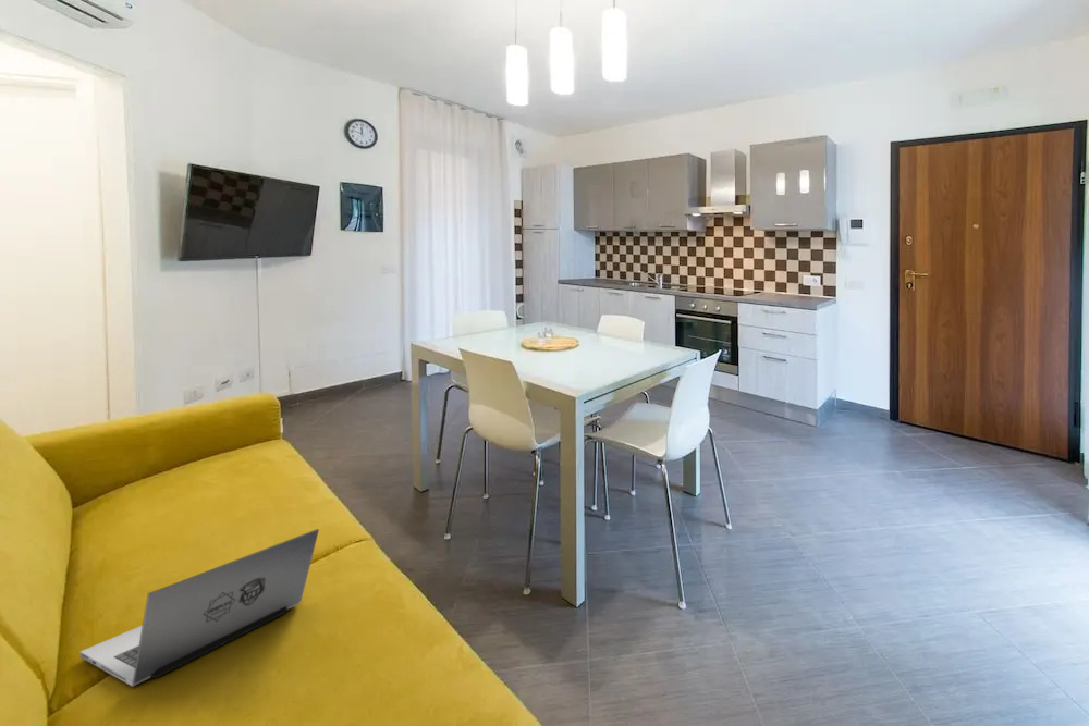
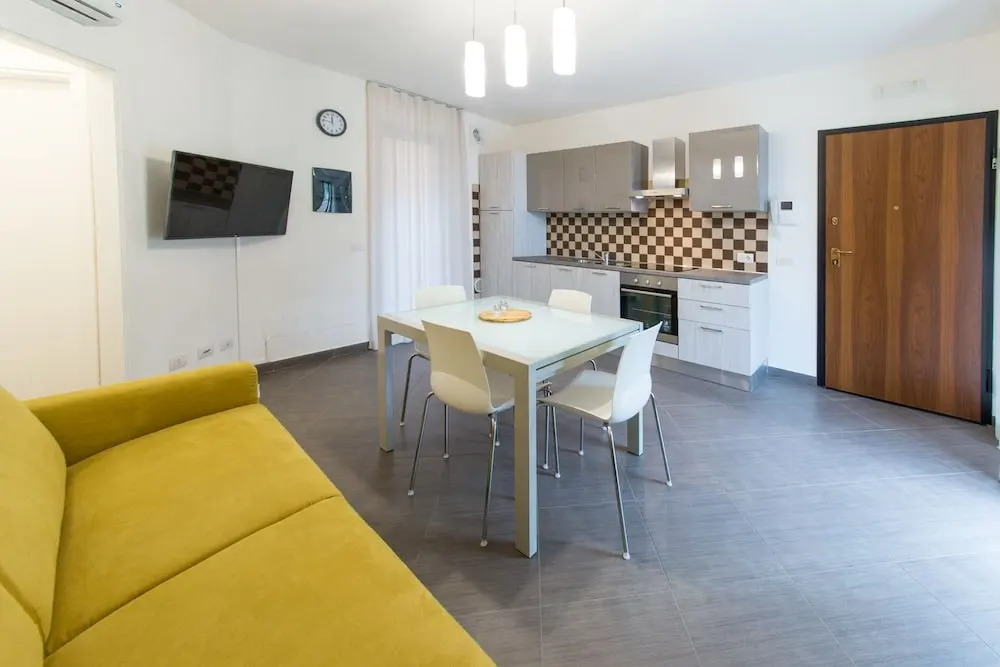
- laptop (207, 590)
